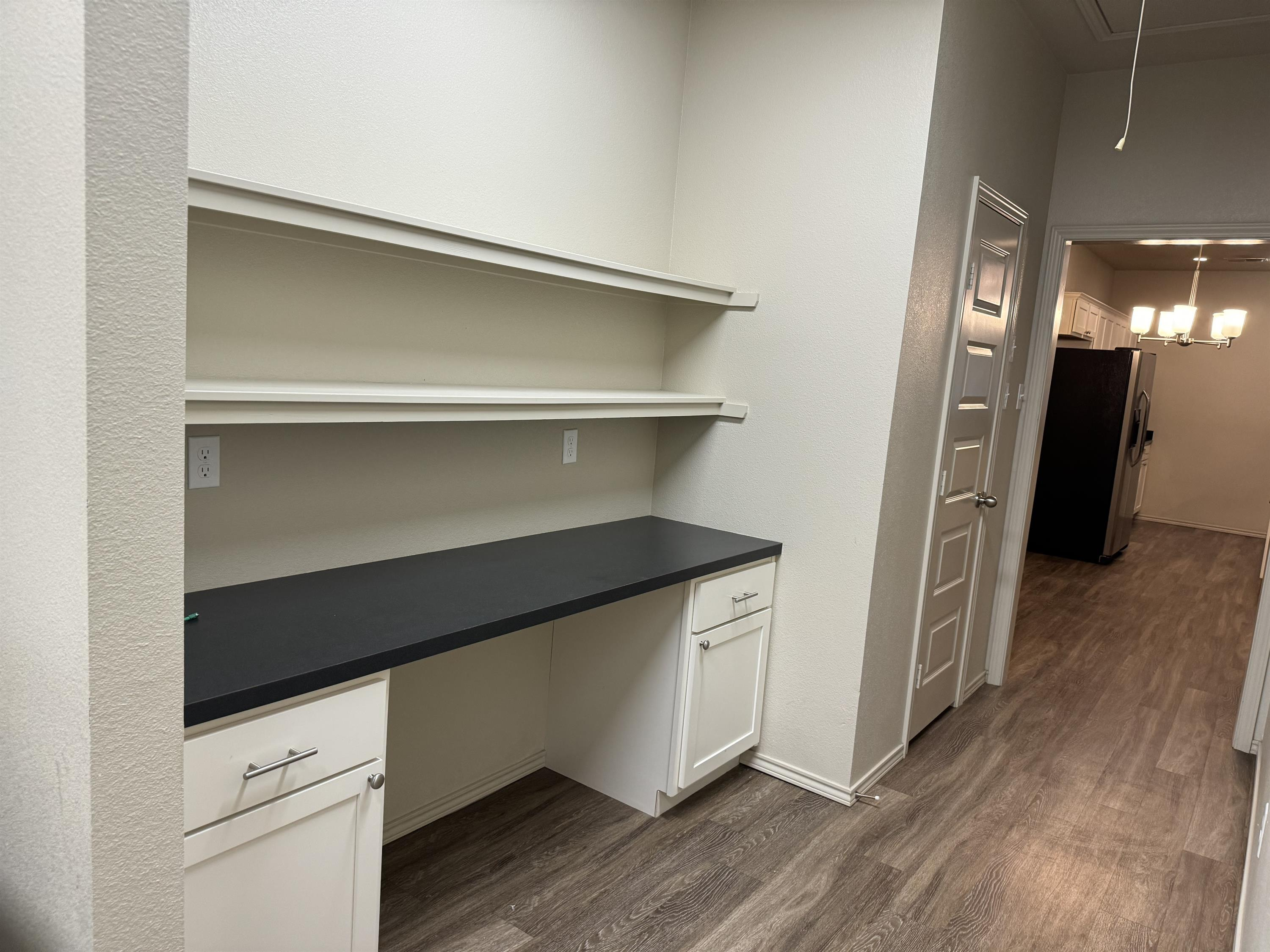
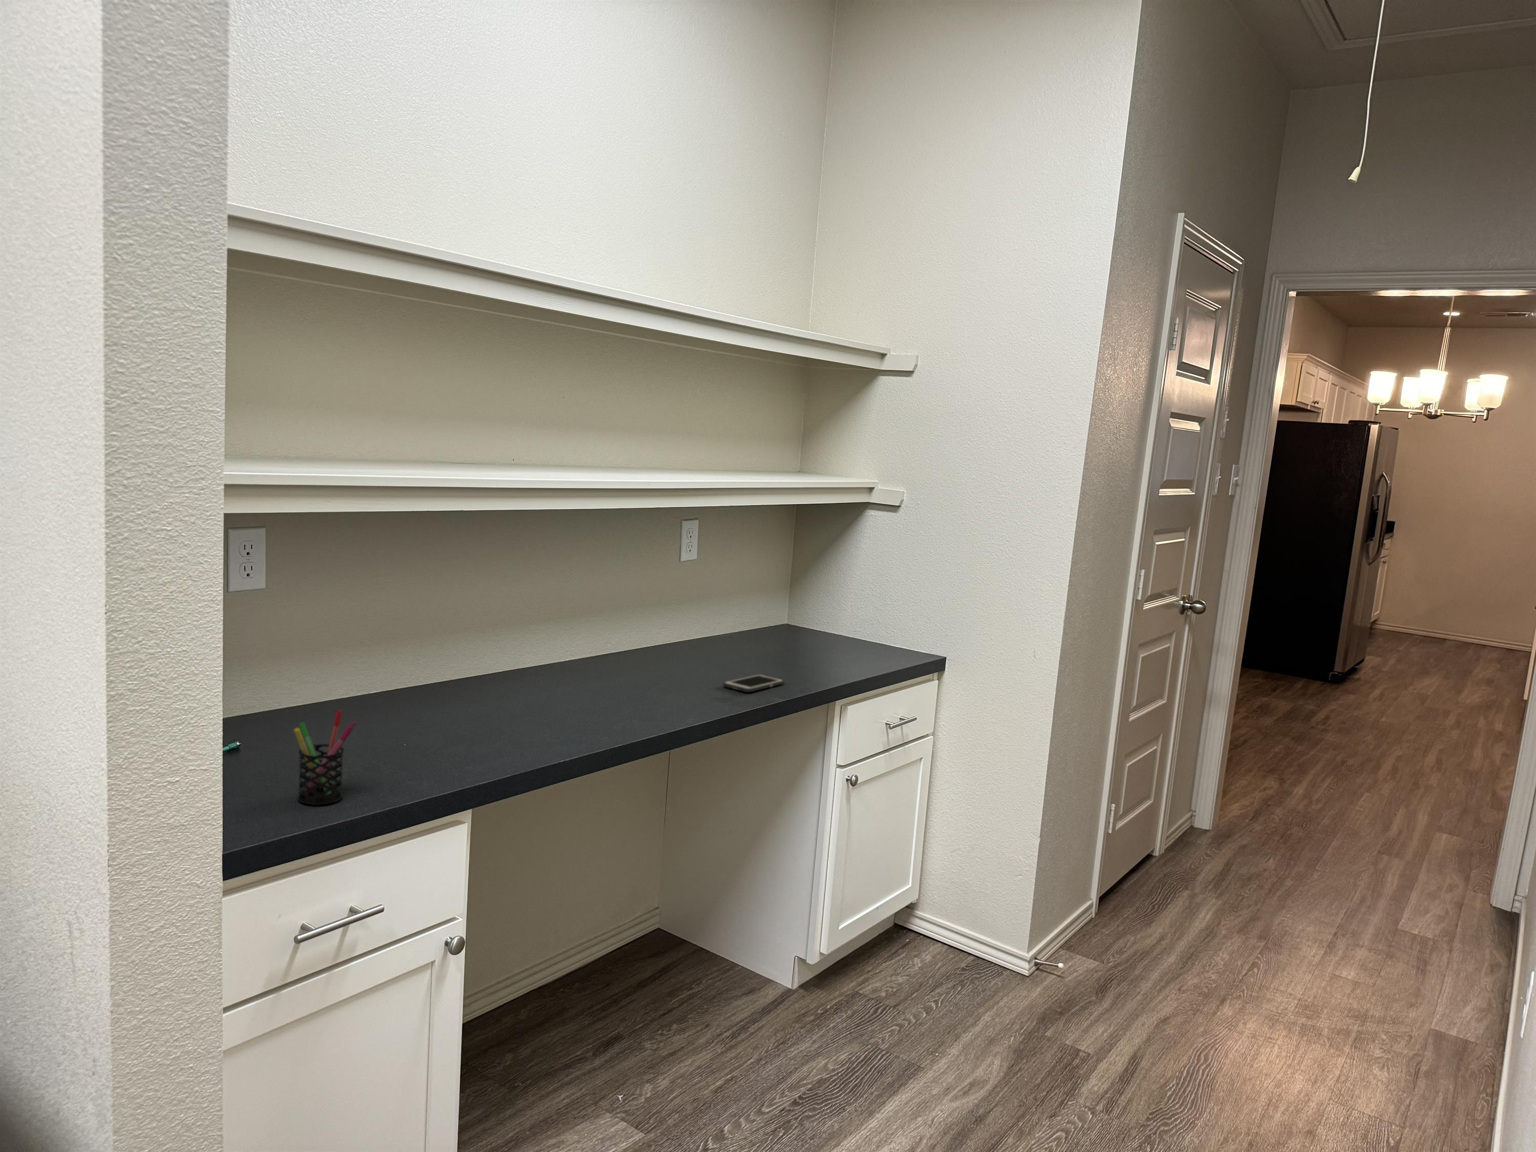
+ pen holder (319, 755)
+ cell phone (753, 682)
